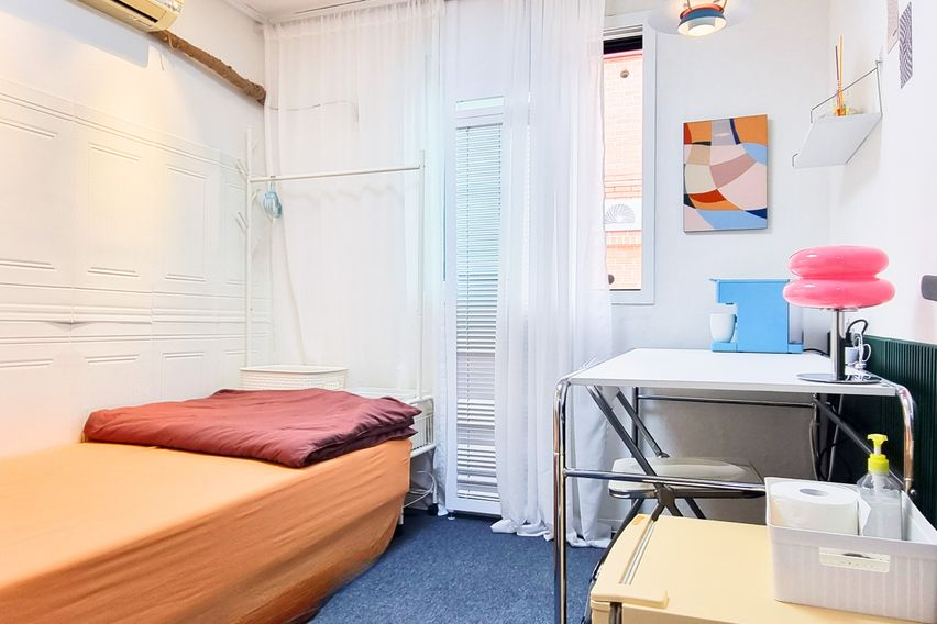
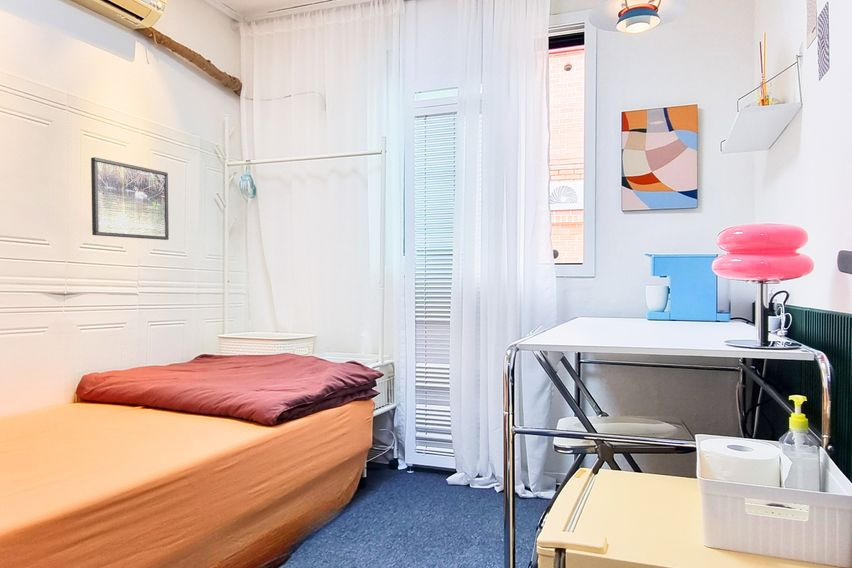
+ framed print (132, 201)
